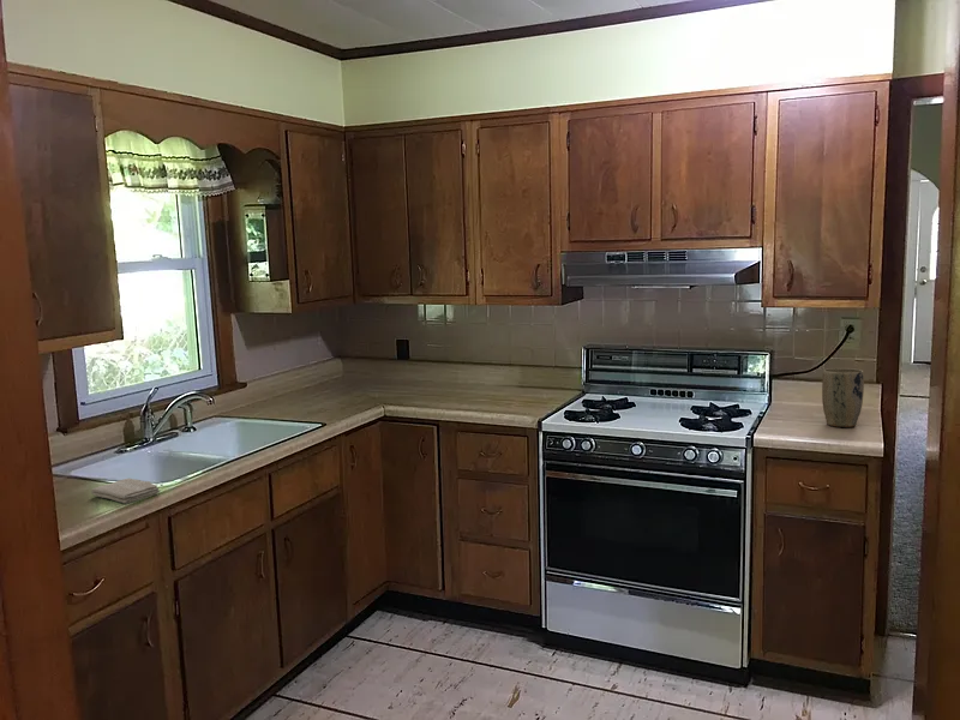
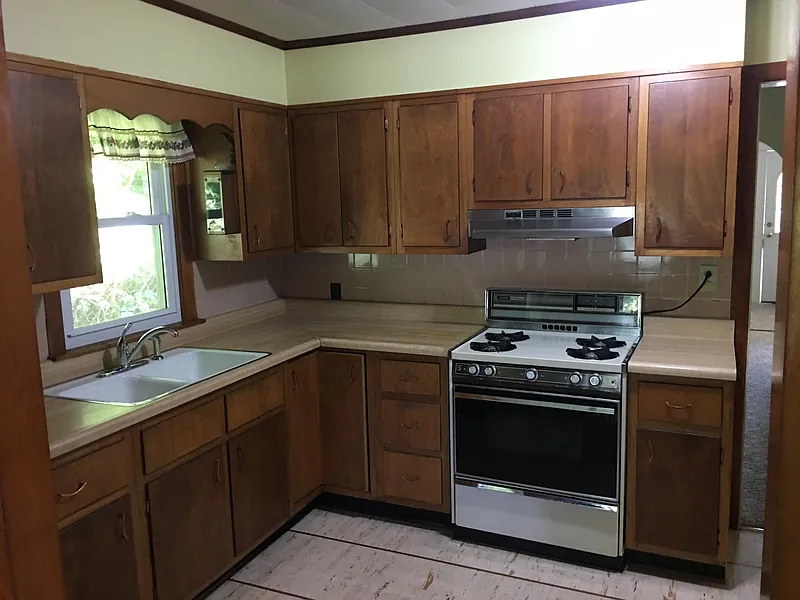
- plant pot (842, 397)
- washcloth (126, 490)
